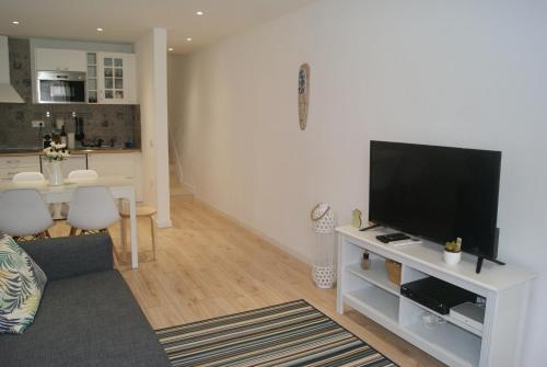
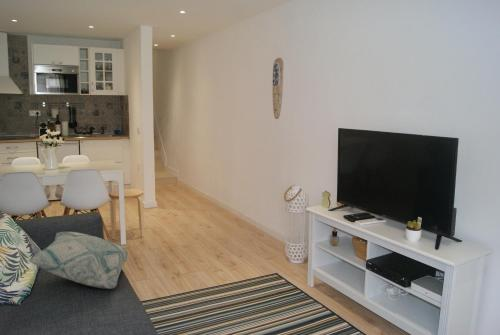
+ decorative pillow (83, 259)
